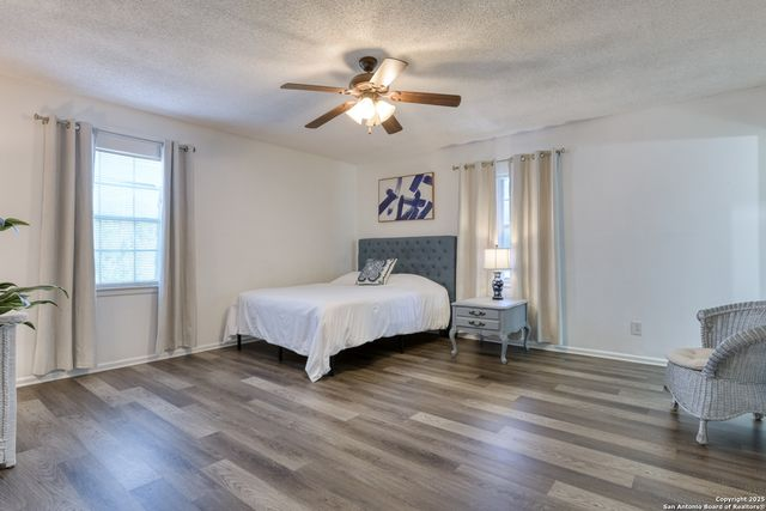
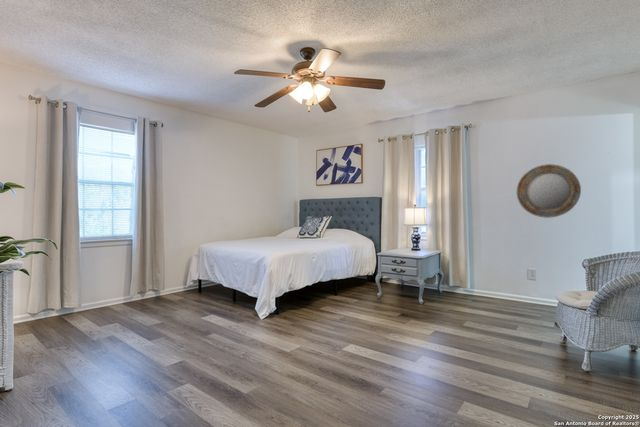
+ home mirror (547, 191)
